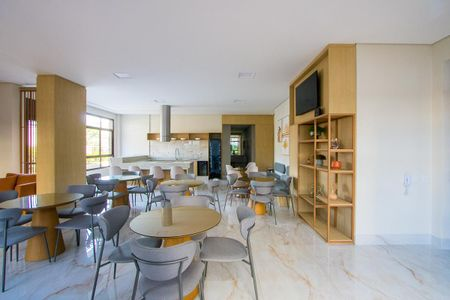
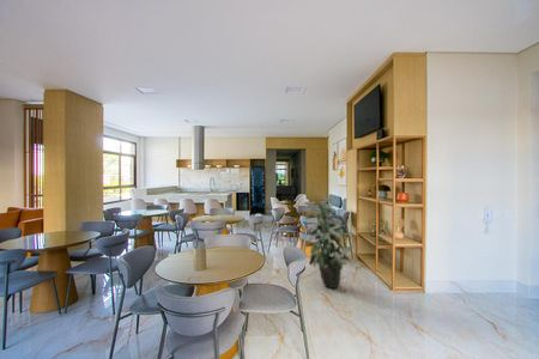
+ indoor plant (326, 242)
